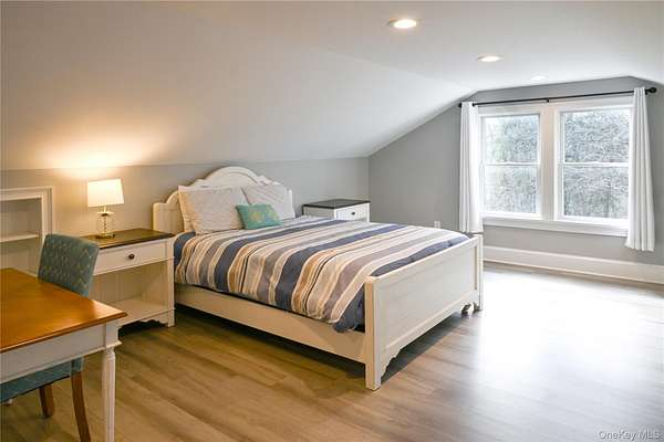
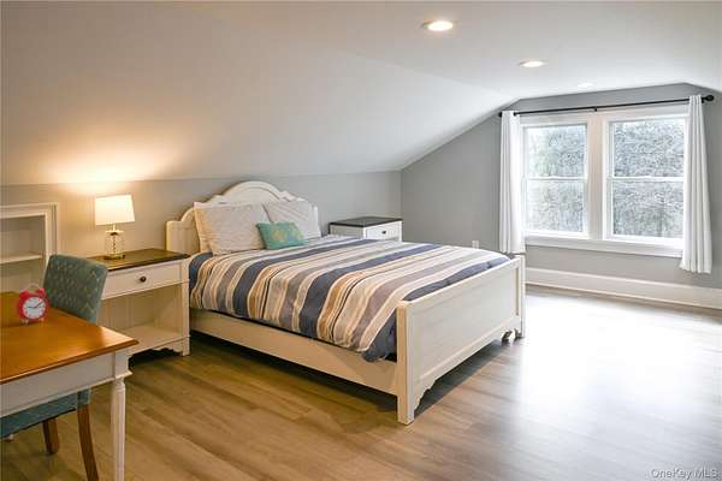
+ alarm clock (32, 302)
